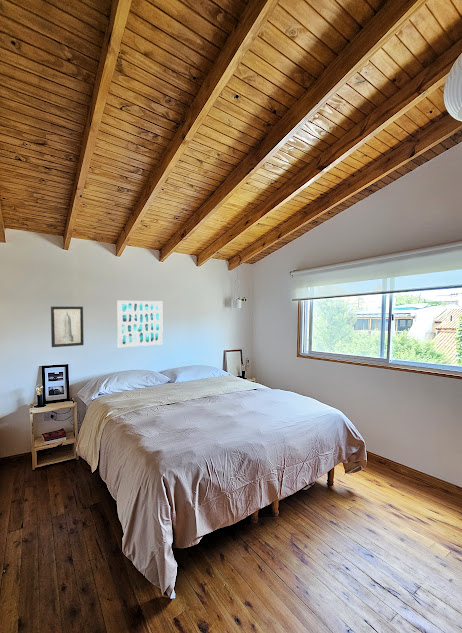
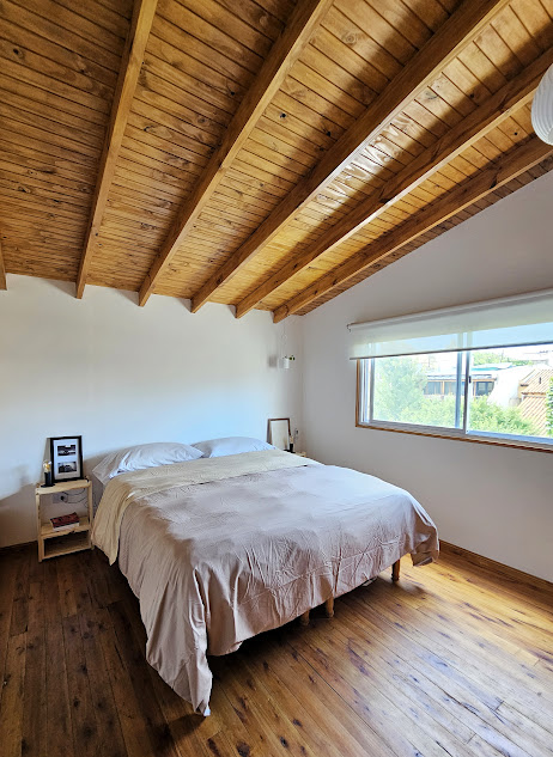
- wall art (140, 323)
- wall art (67, 326)
